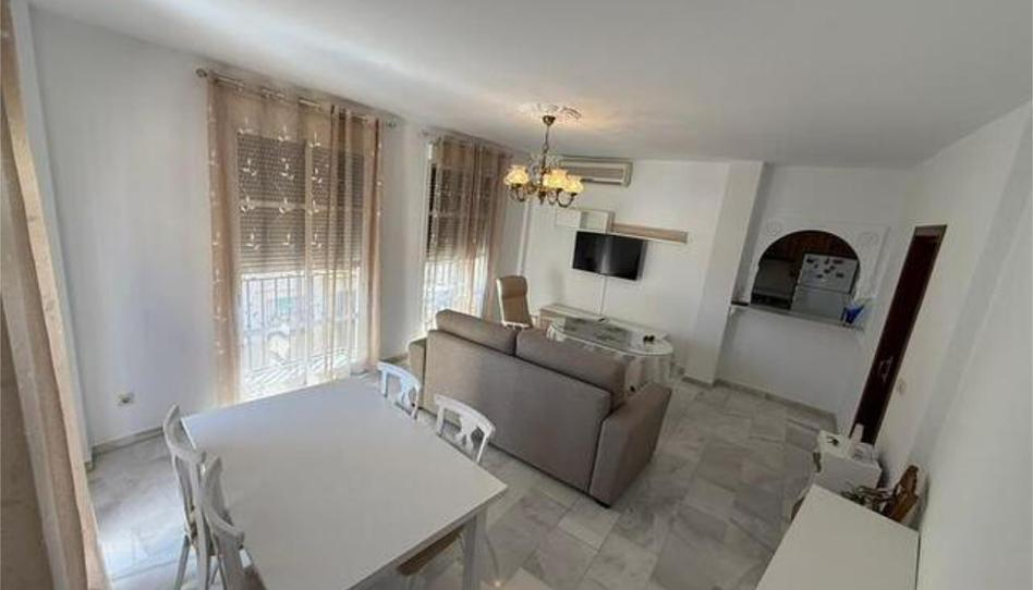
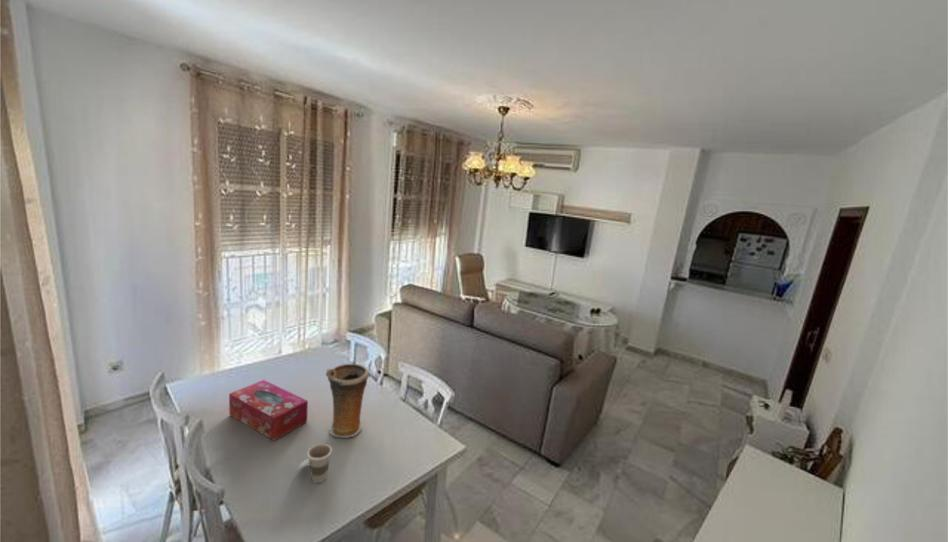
+ vase (346, 396)
+ cup (314, 461)
+ tissue box (268, 407)
